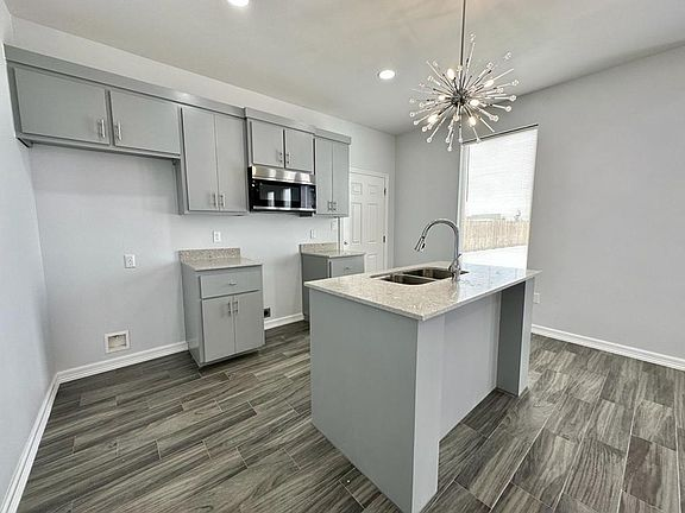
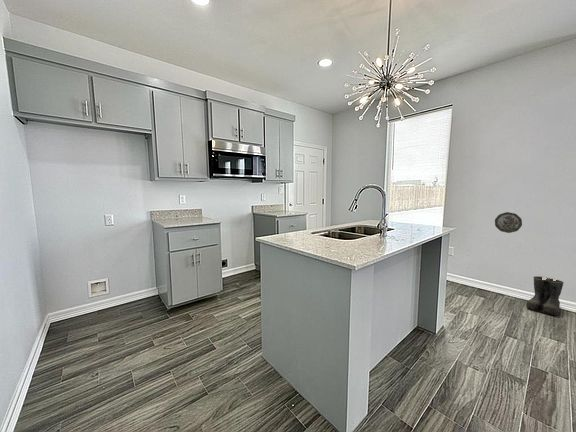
+ decorative plate (508, 222)
+ boots (544, 294)
